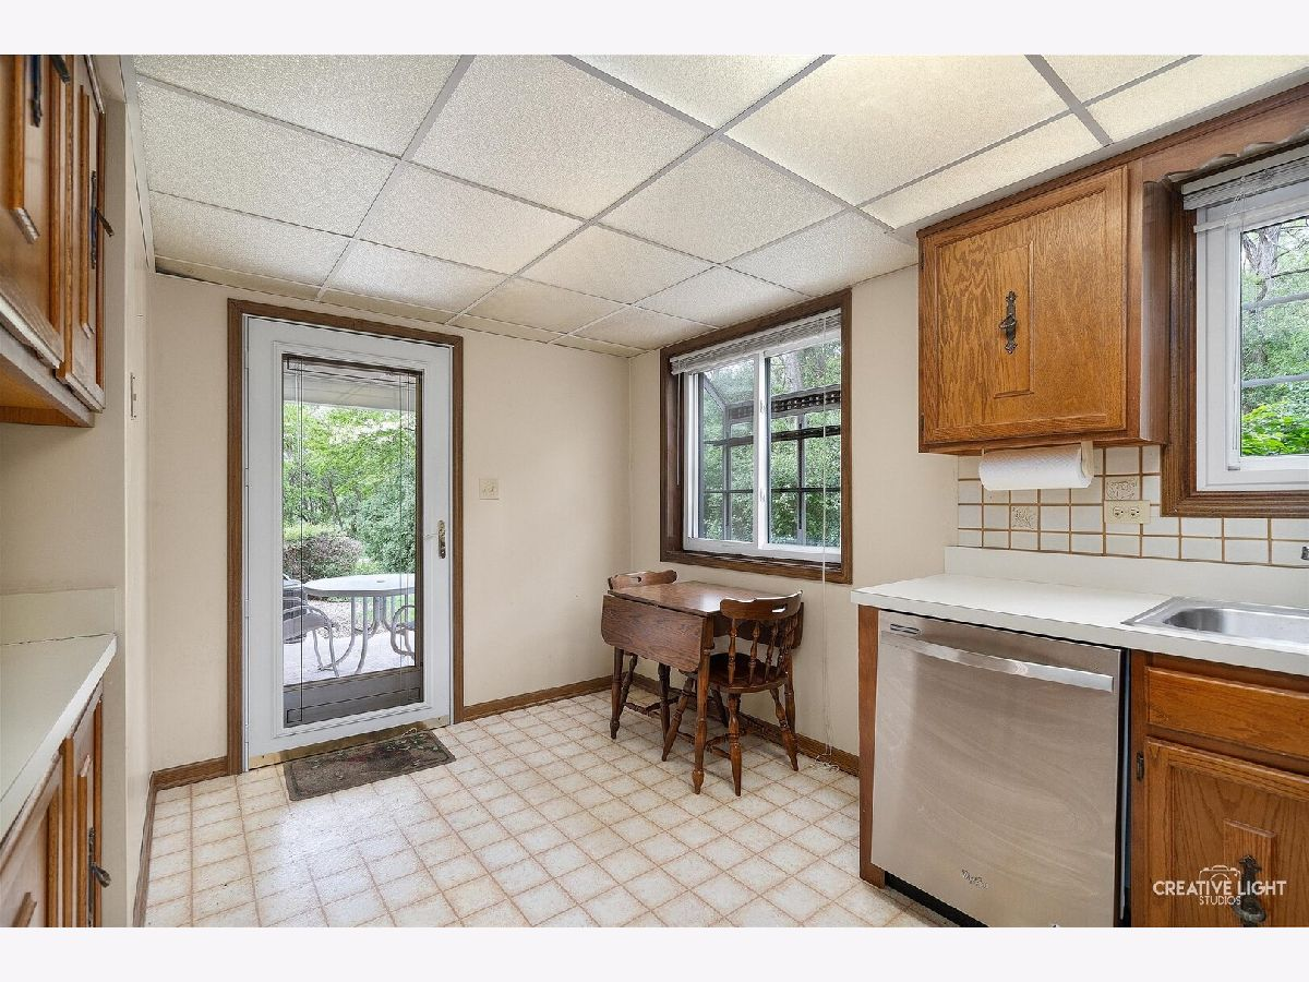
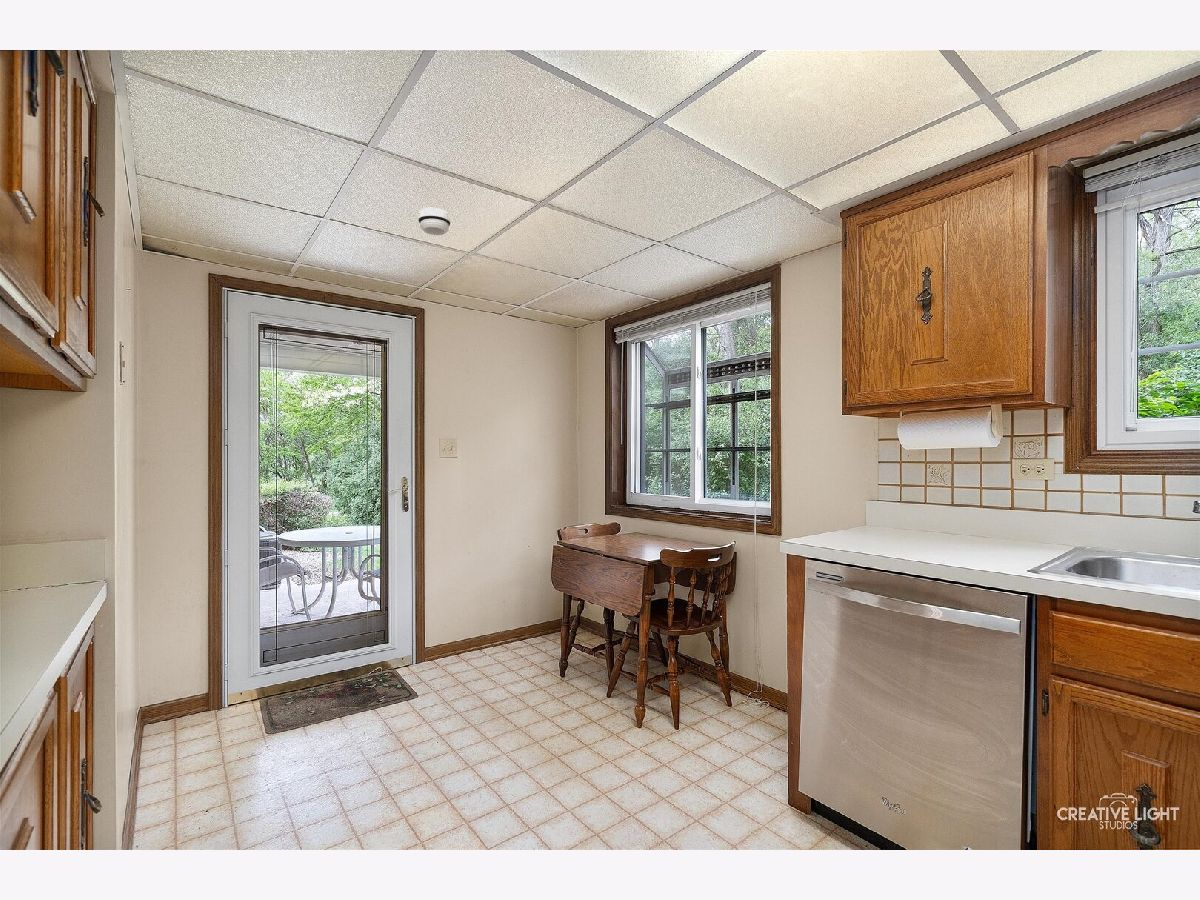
+ smoke detector (434, 222)
